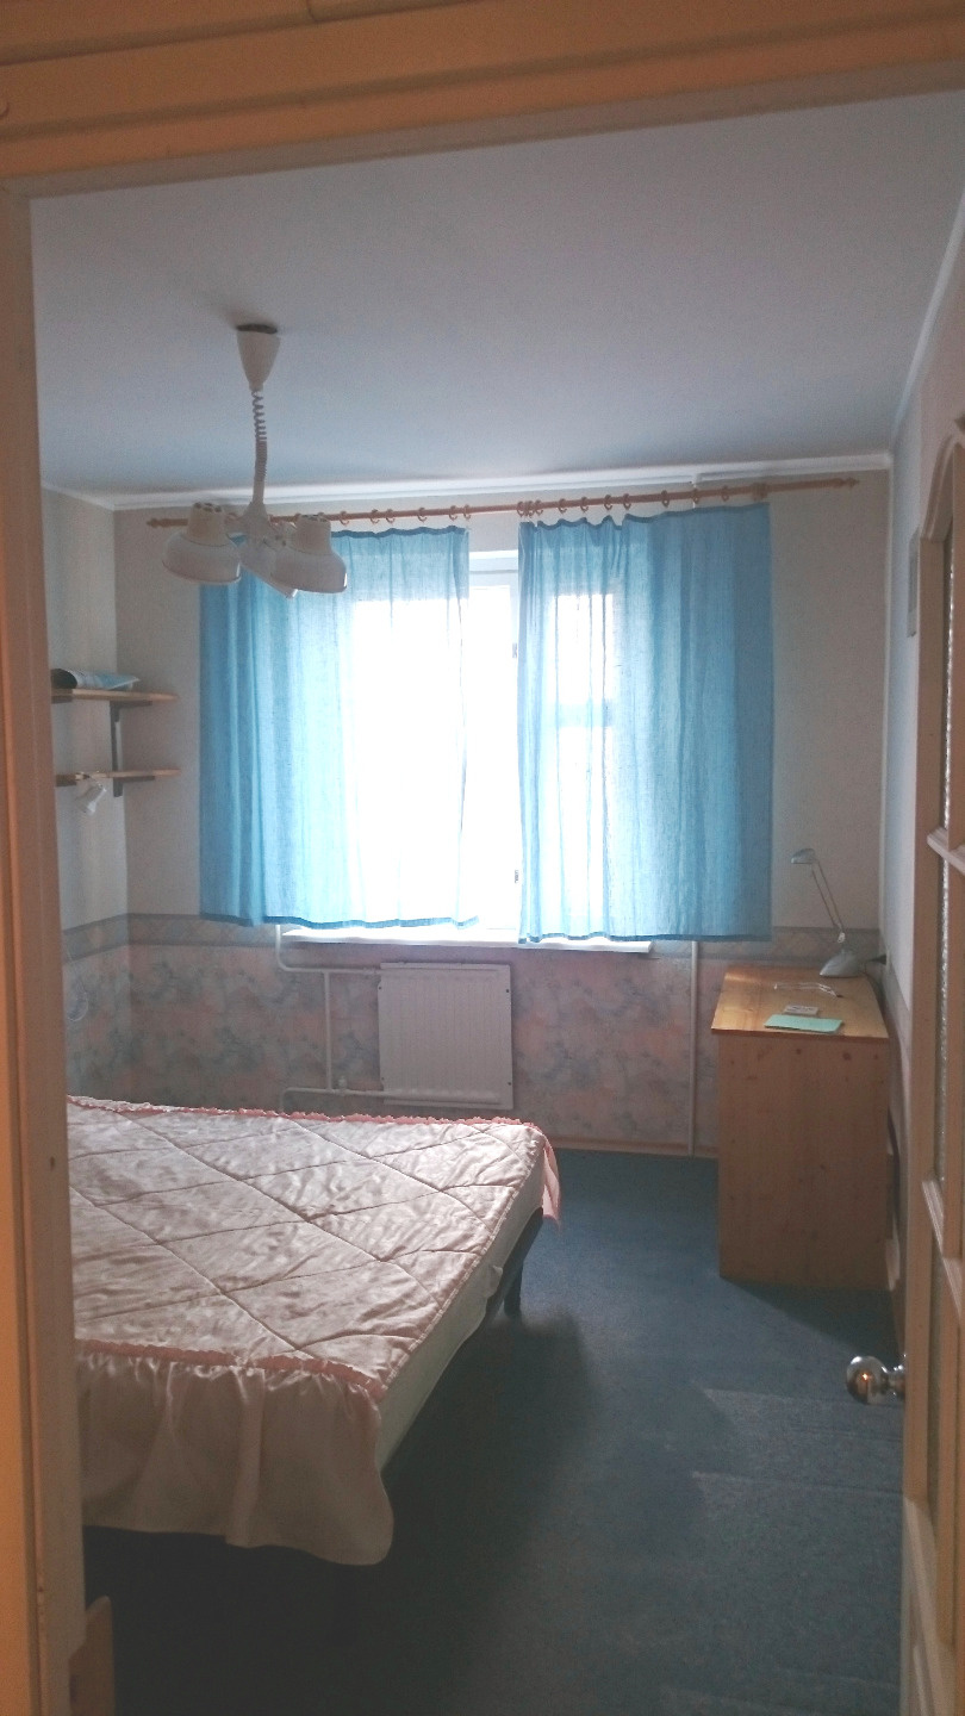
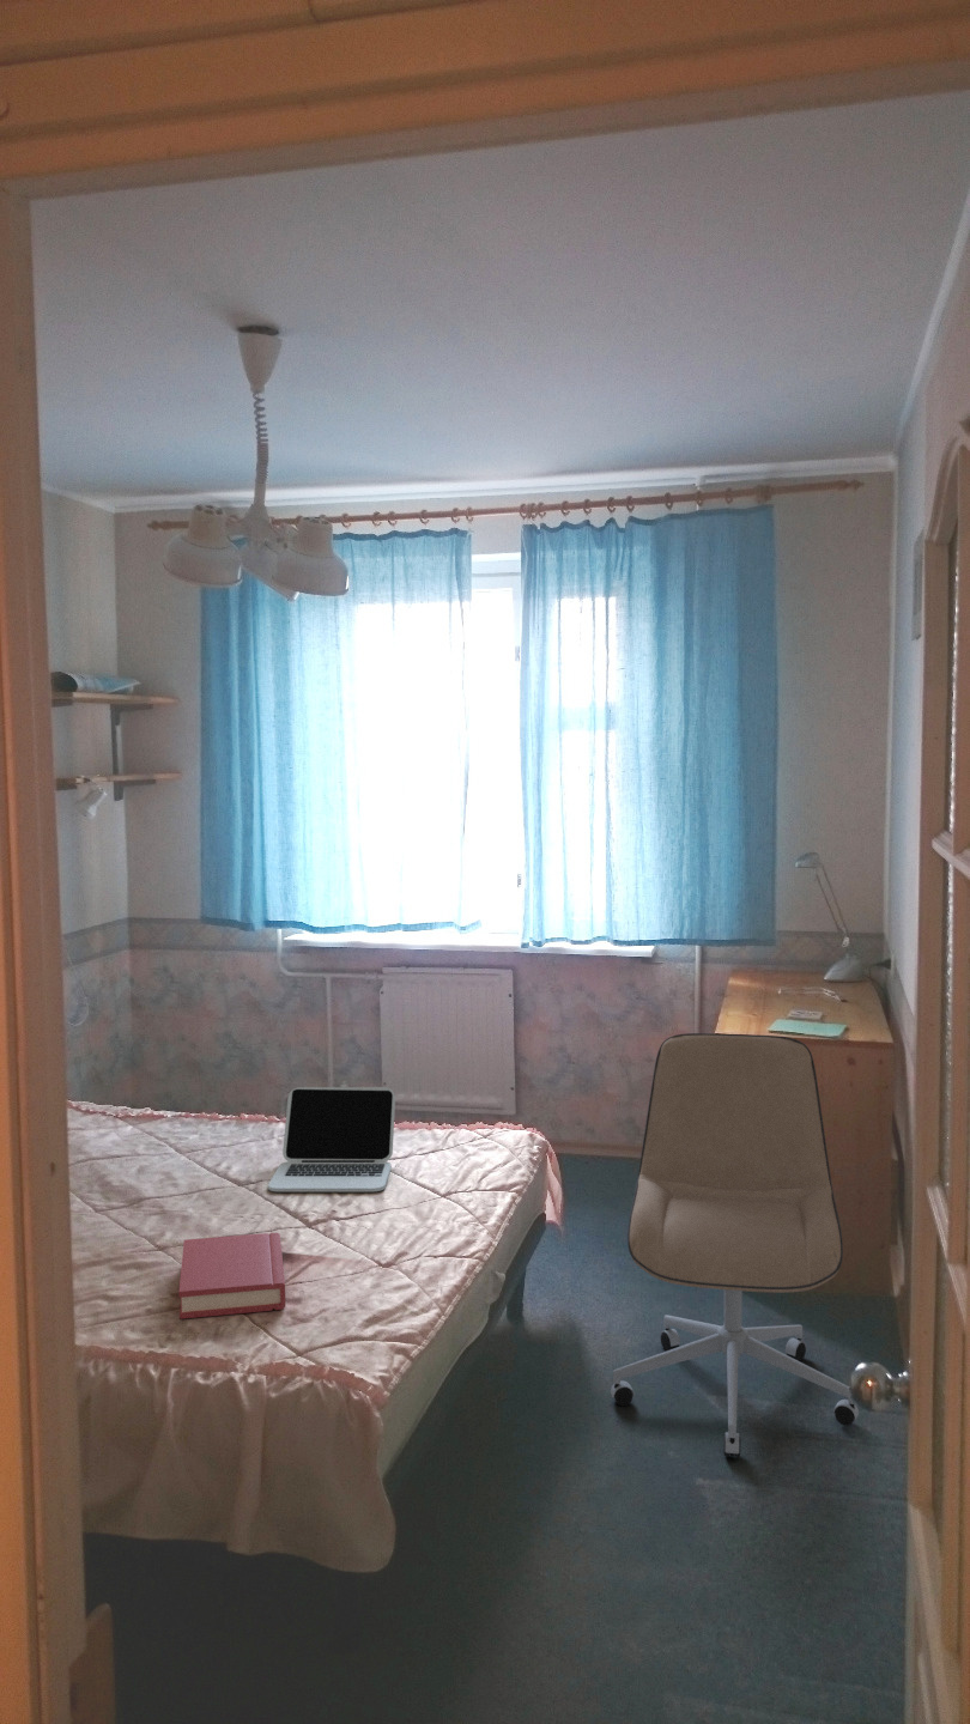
+ hardback book (232, 1273)
+ office chair (733, 1228)
+ laptop (334, 1136)
